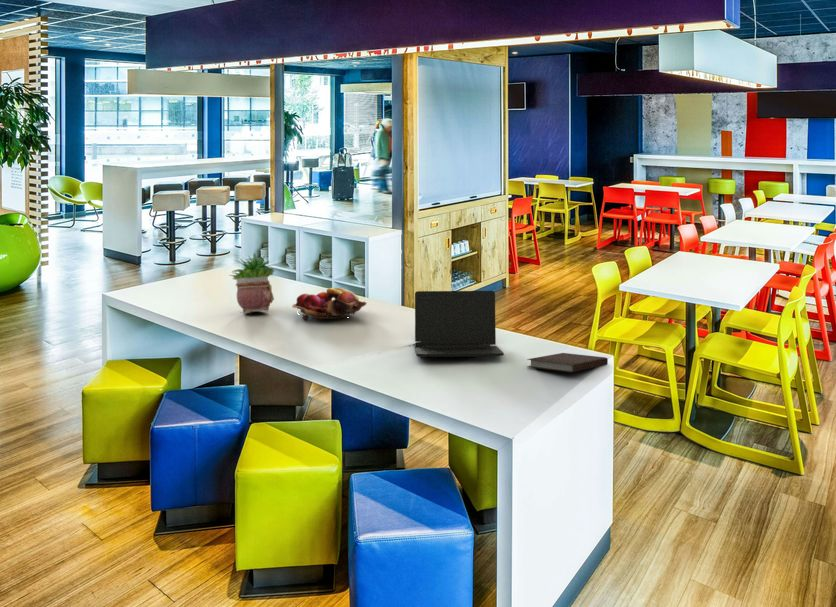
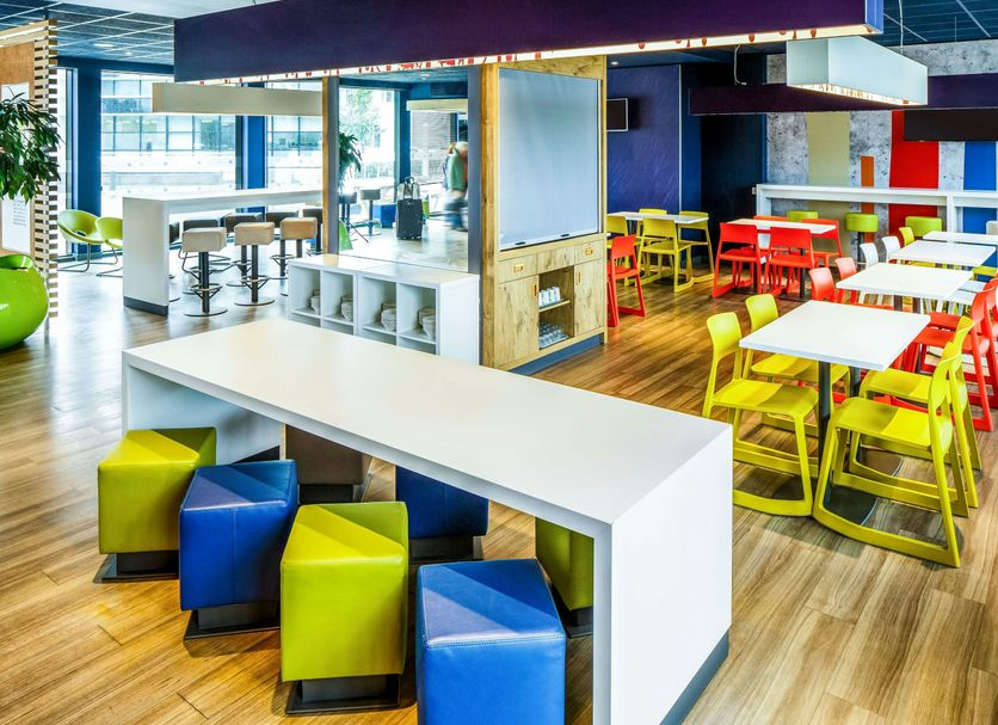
- fruit basket (330, 302)
- notebook (567, 362)
- potted plant (251, 282)
- laptop (457, 322)
